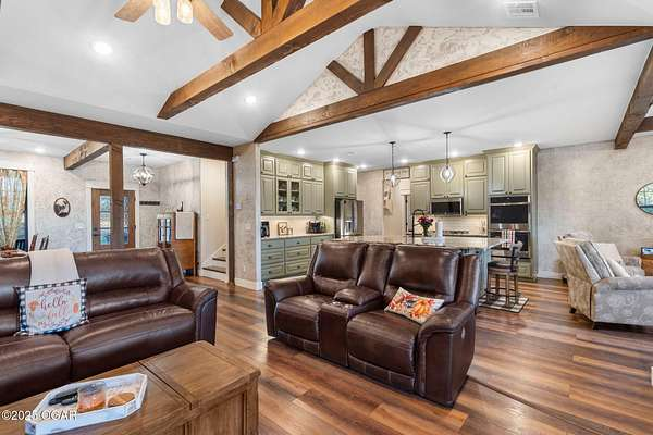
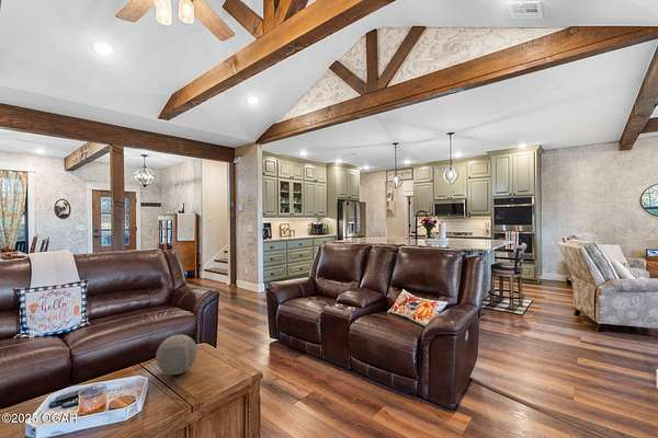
+ decorative orb (177, 354)
